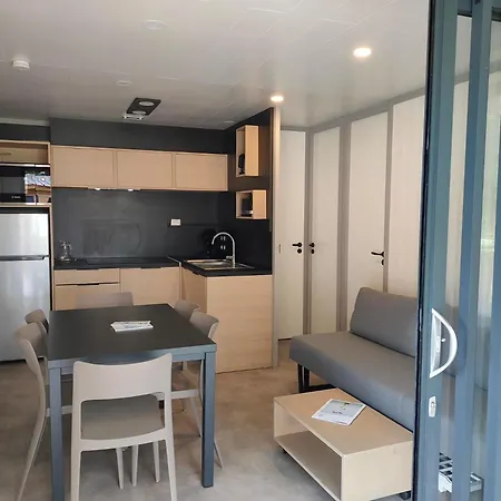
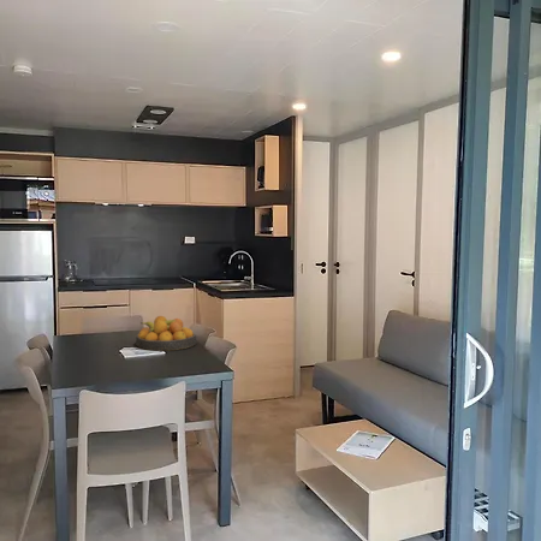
+ fruit bowl (166, 331)
